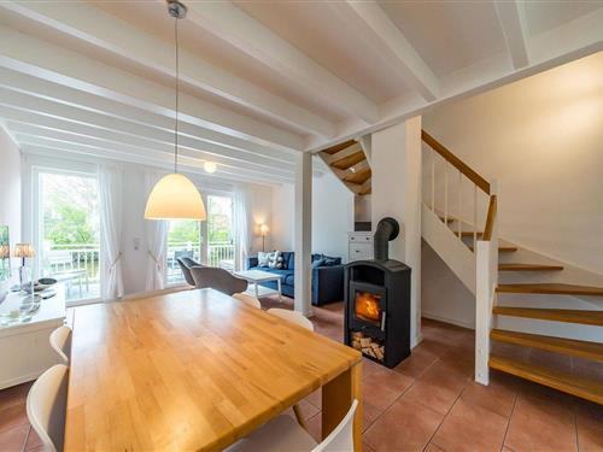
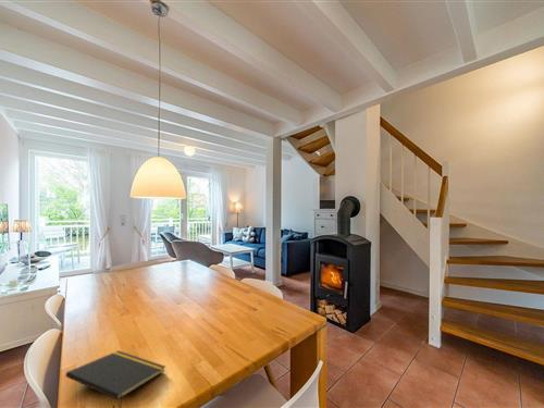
+ notepad (118, 371)
